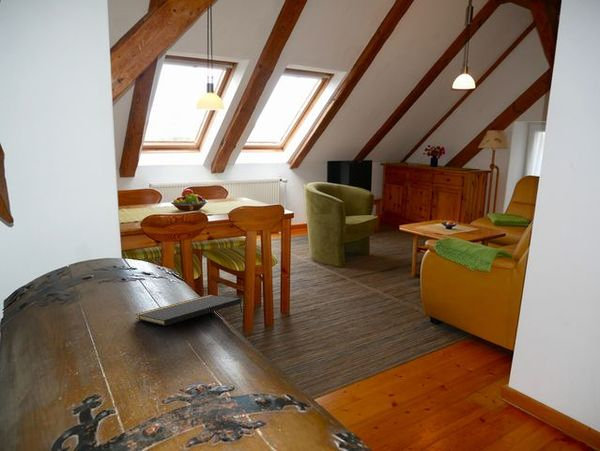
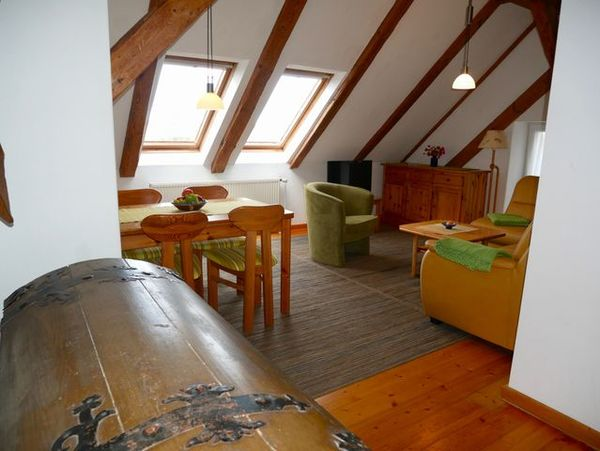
- notepad (189, 308)
